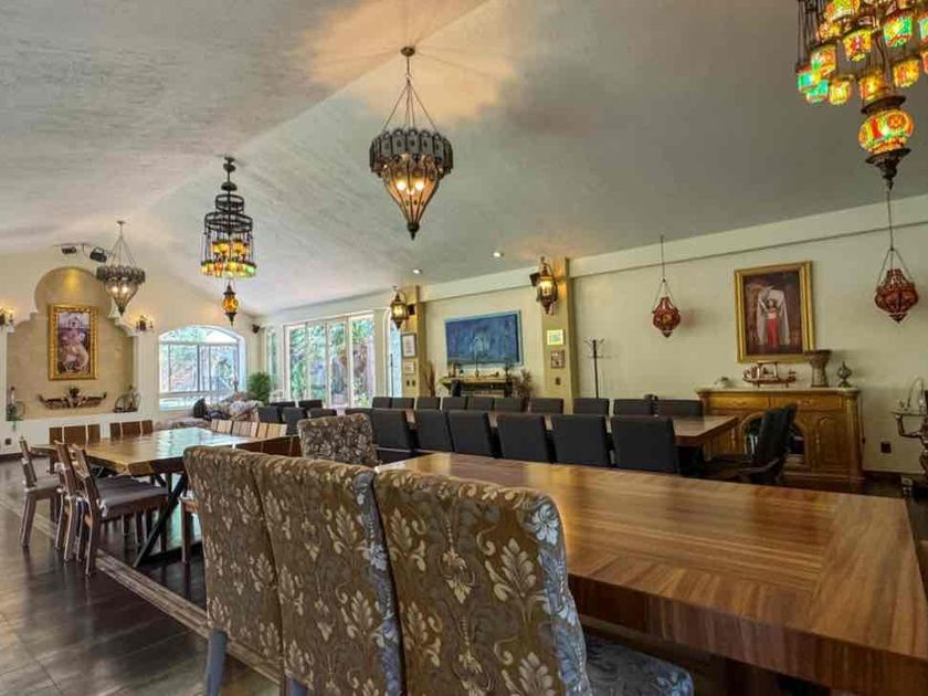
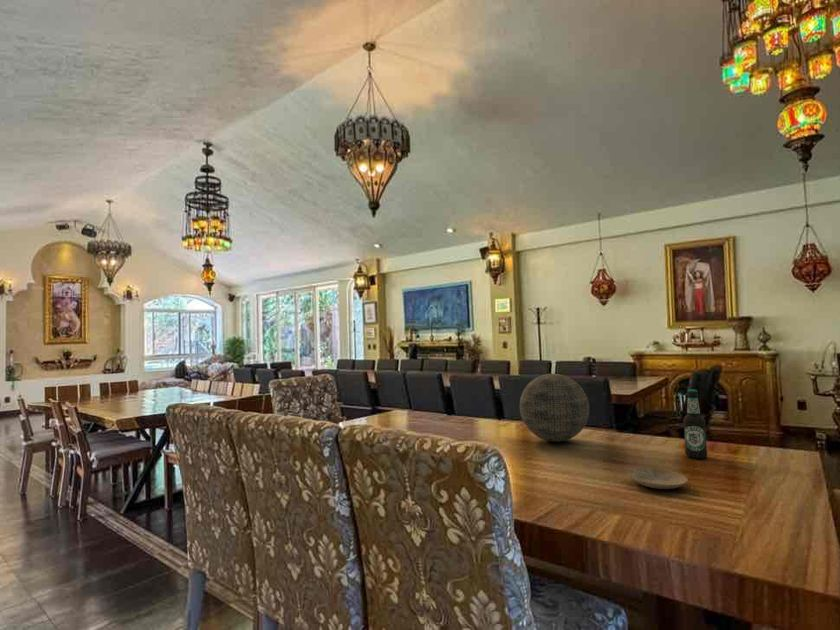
+ plate (657, 480)
+ bottle (694, 423)
+ decorative orb (553, 407)
